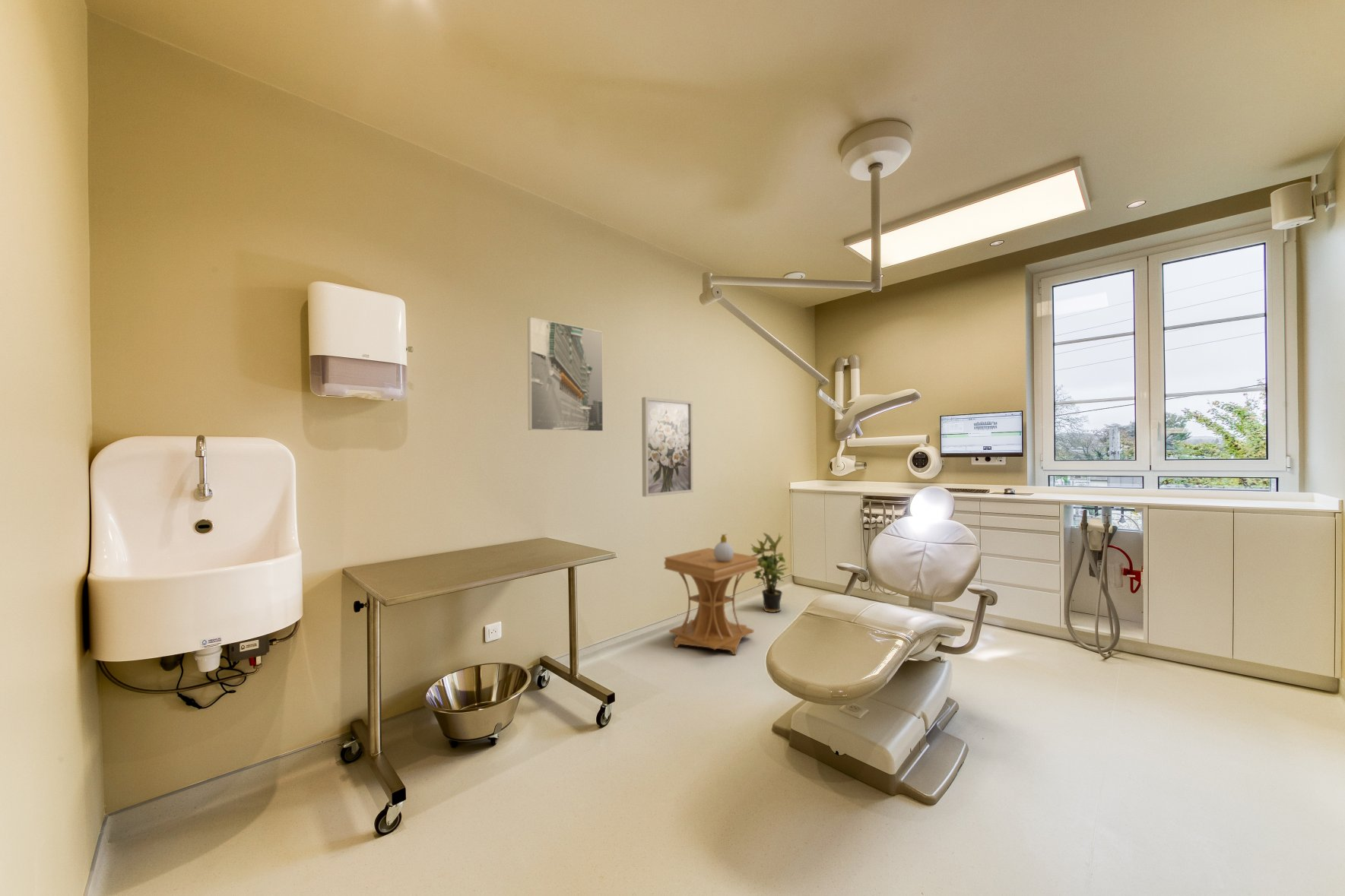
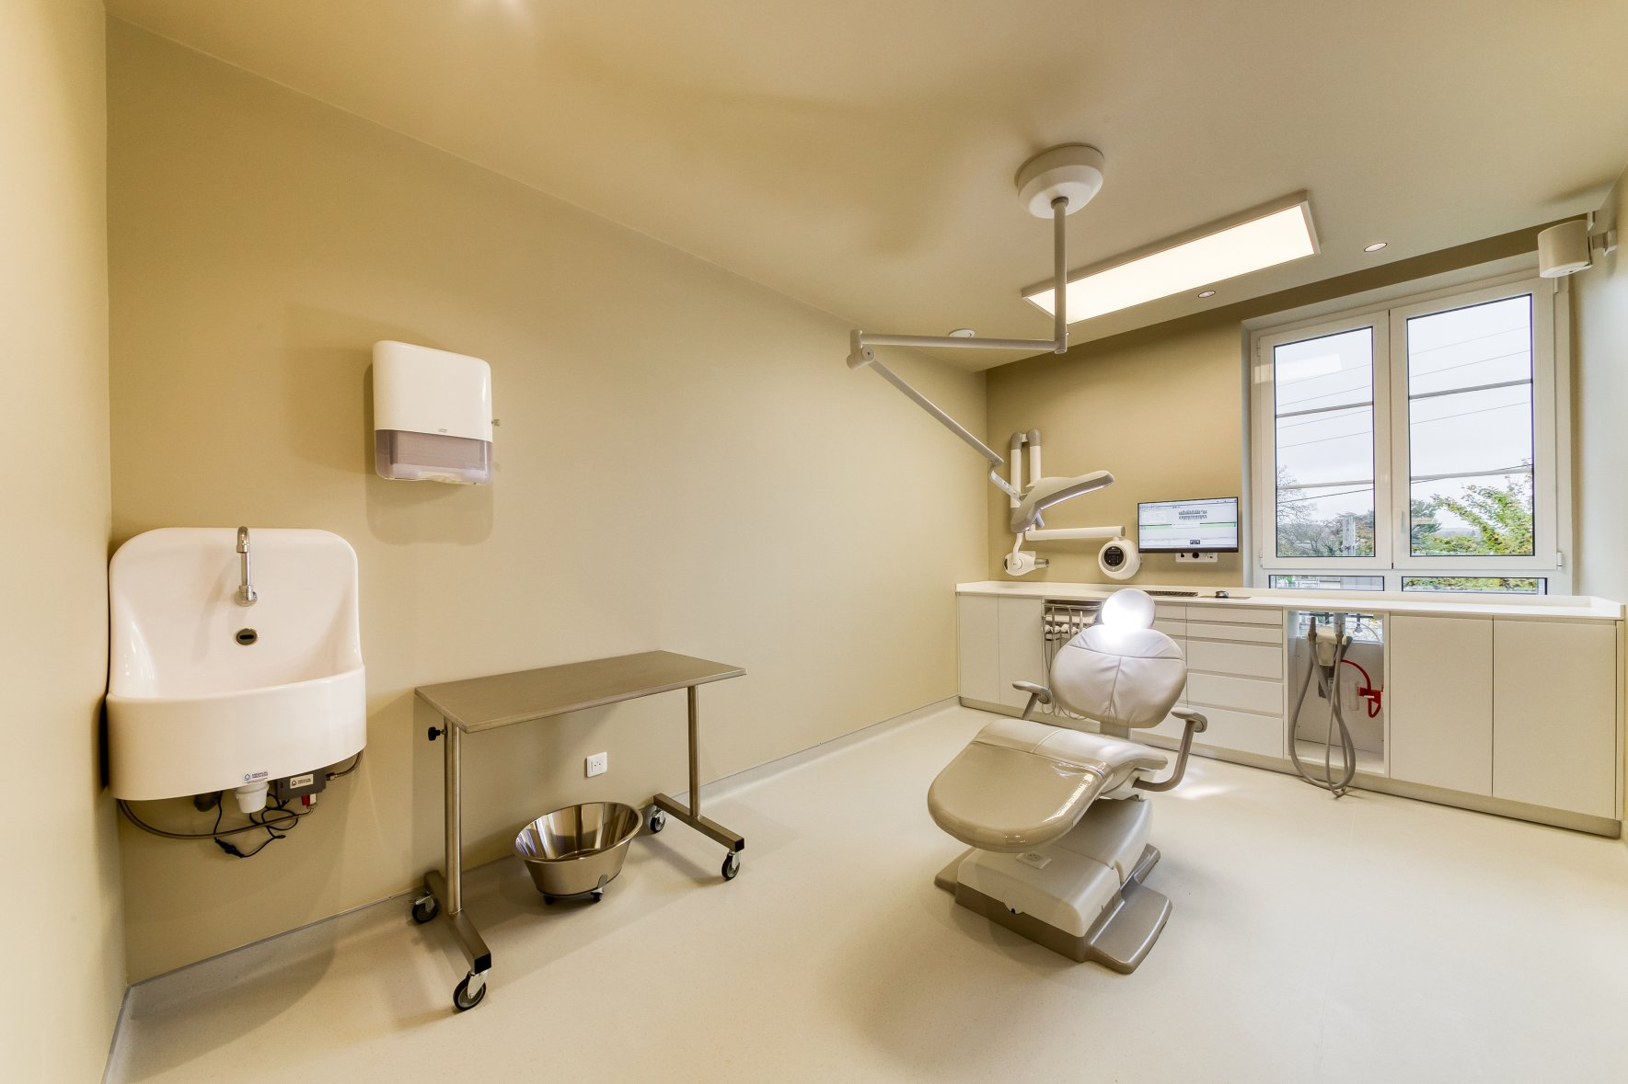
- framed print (567, 378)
- wall art (668, 447)
- potted plant (768, 571)
- soap bottle (723, 547)
- side table (711, 598)
